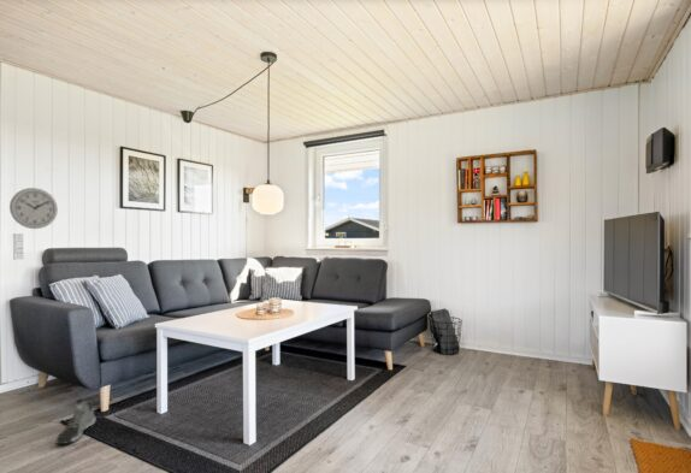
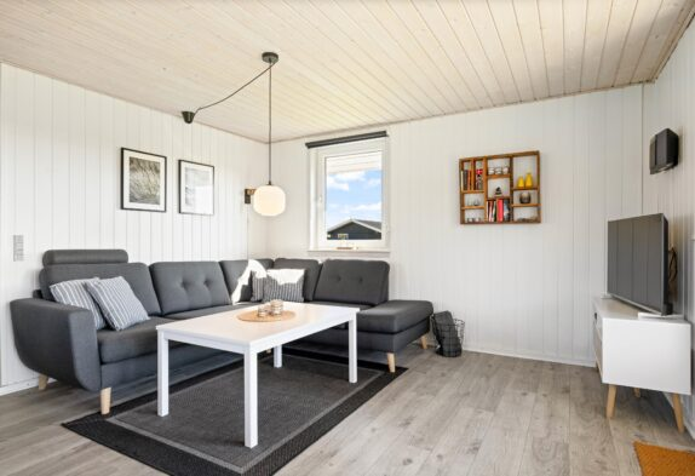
- wall clock (35, 208)
- sneaker (75, 418)
